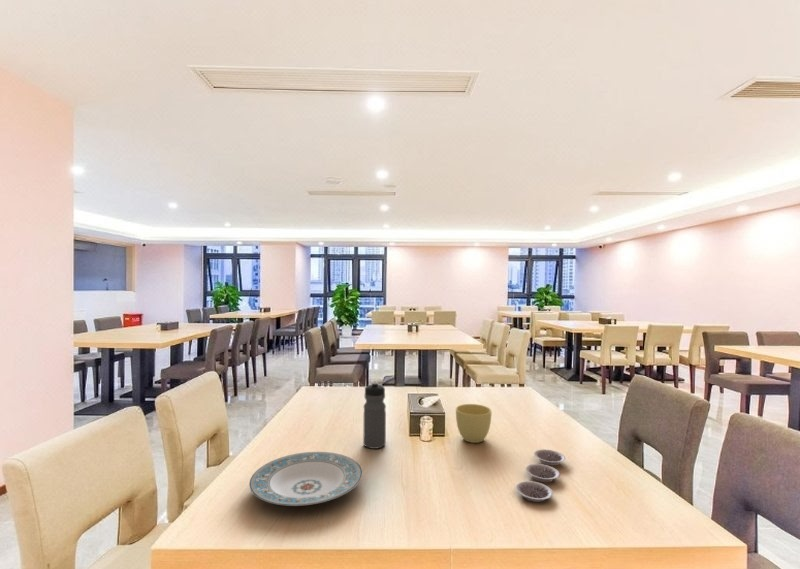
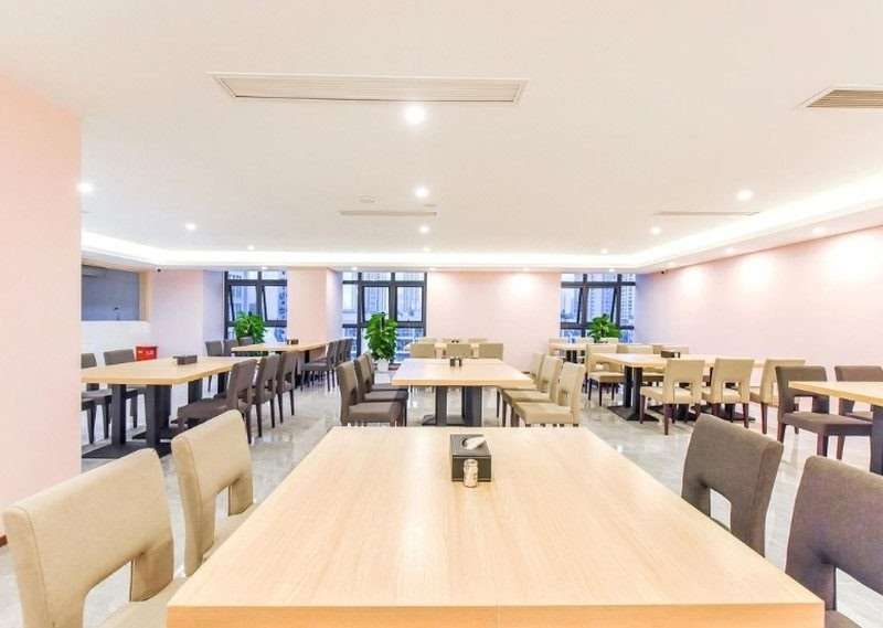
- plate (542, 474)
- plate (307, 481)
- water bottle (374, 413)
- cup (473, 422)
